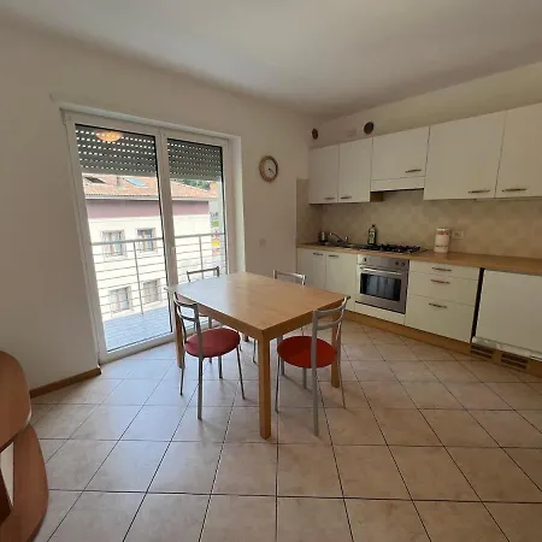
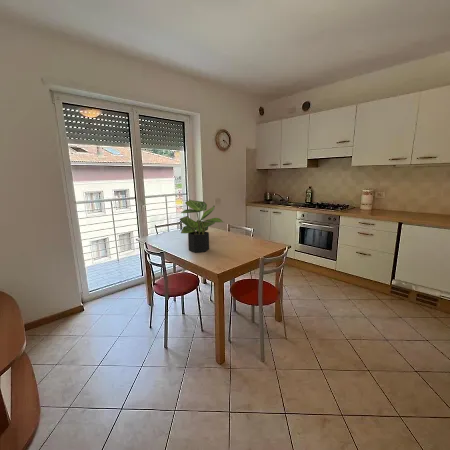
+ potted plant (200, 225)
